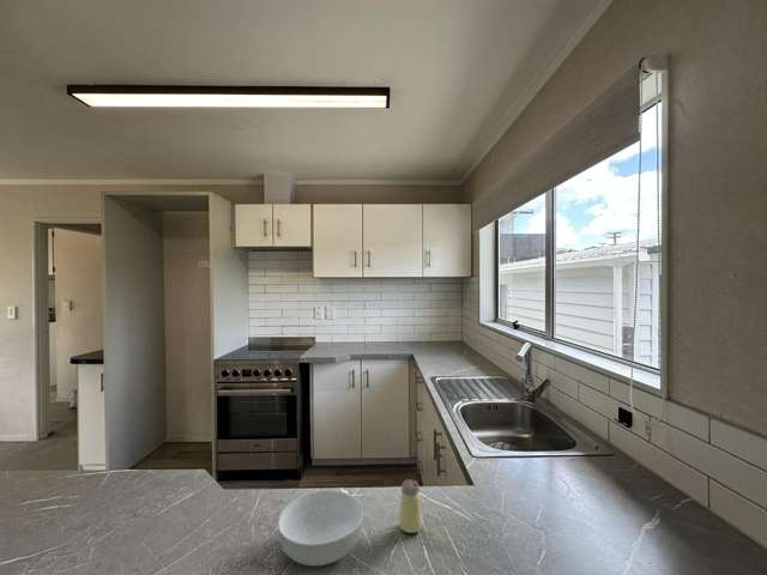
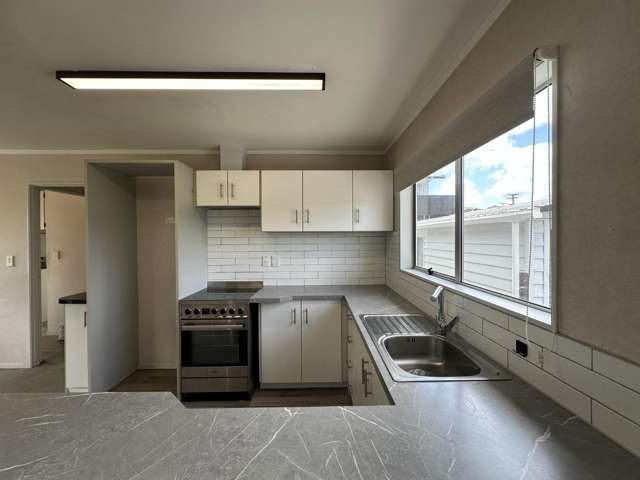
- cereal bowl (321, 531)
- saltshaker (410, 504)
